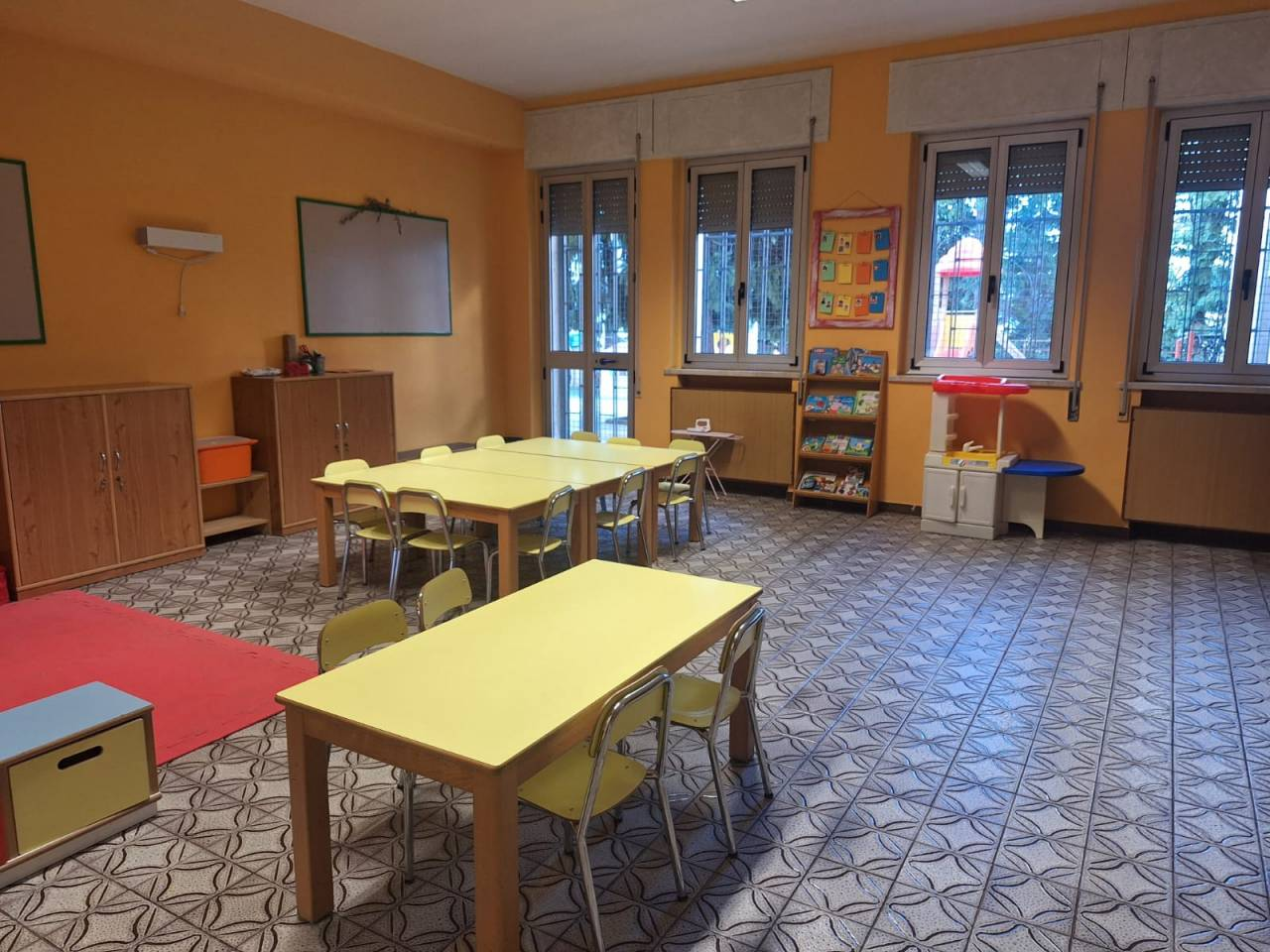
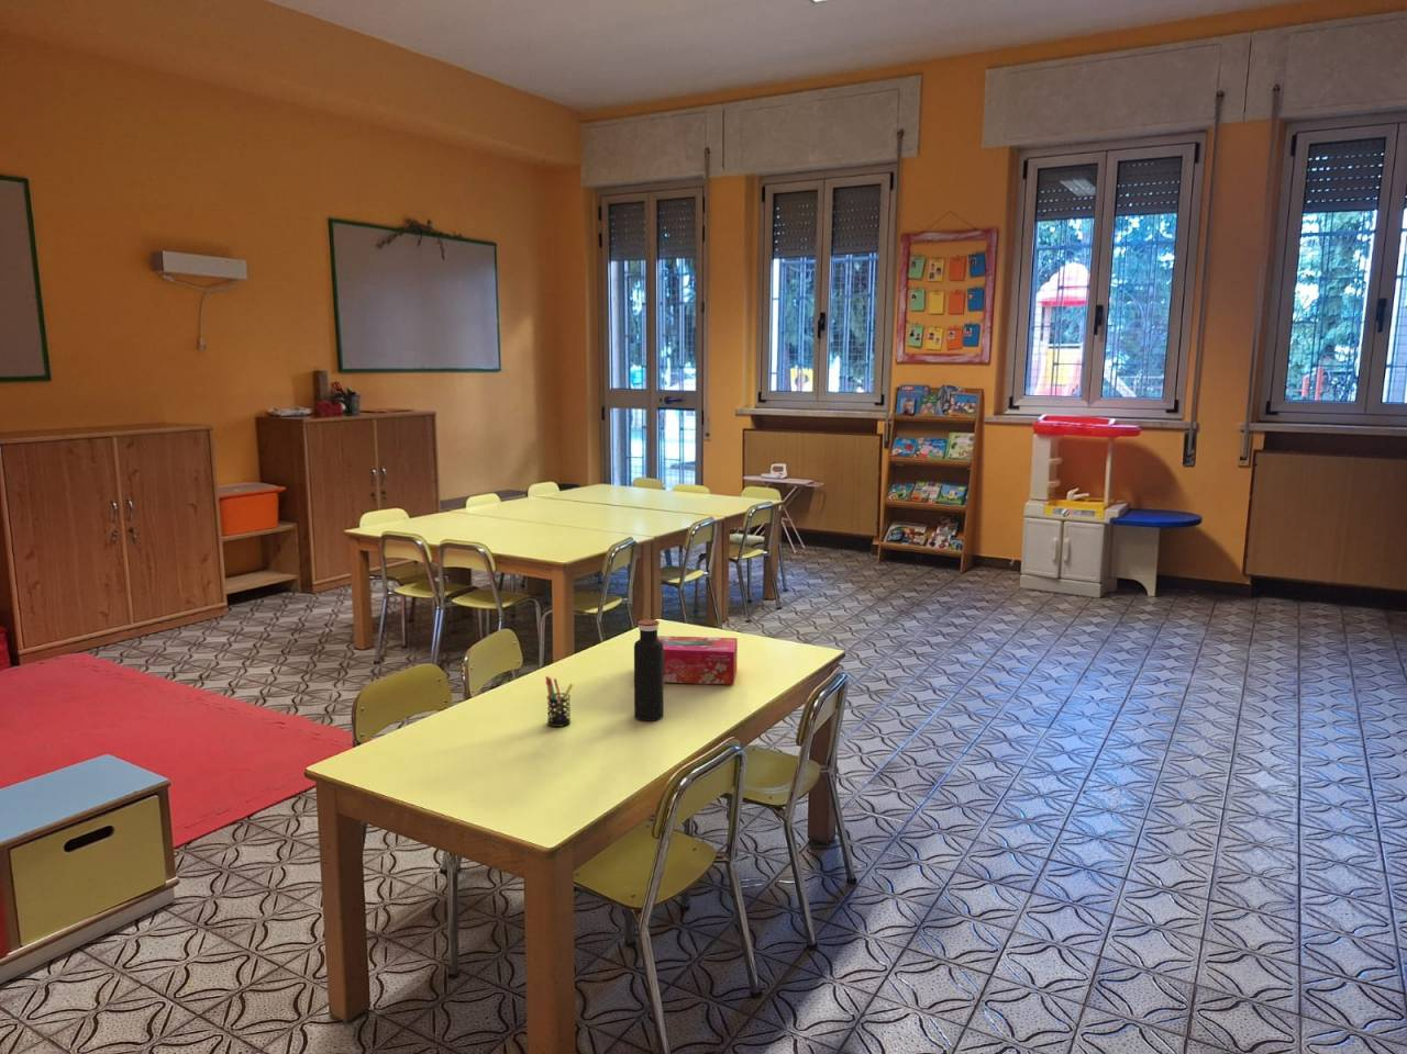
+ tissue box (687, 659)
+ pen holder (556, 701)
+ water bottle (648, 669)
